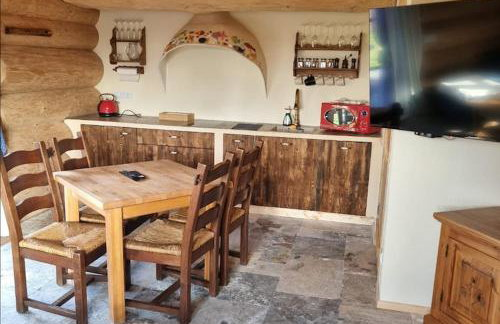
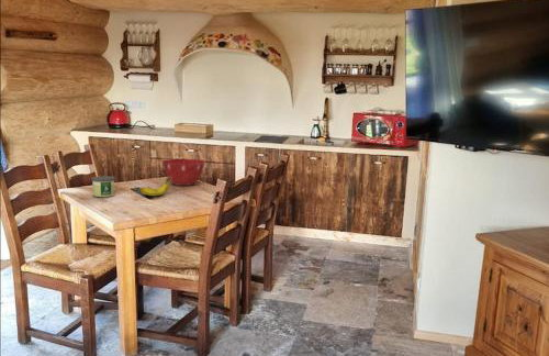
+ candle (103, 186)
+ fruit (155, 189)
+ mixing bowl (183, 173)
